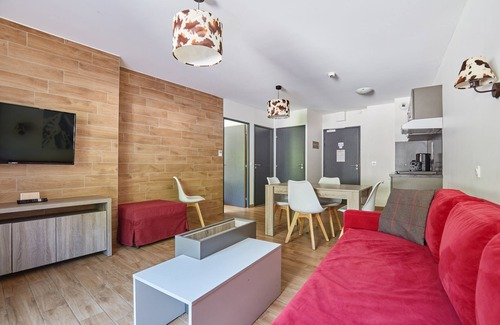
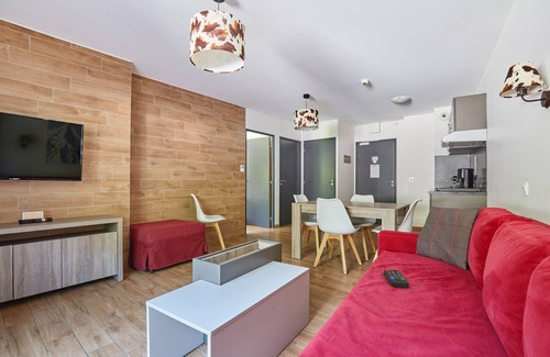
+ remote control (395, 277)
